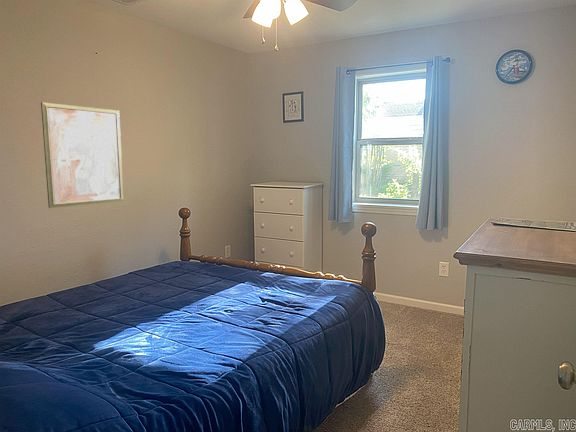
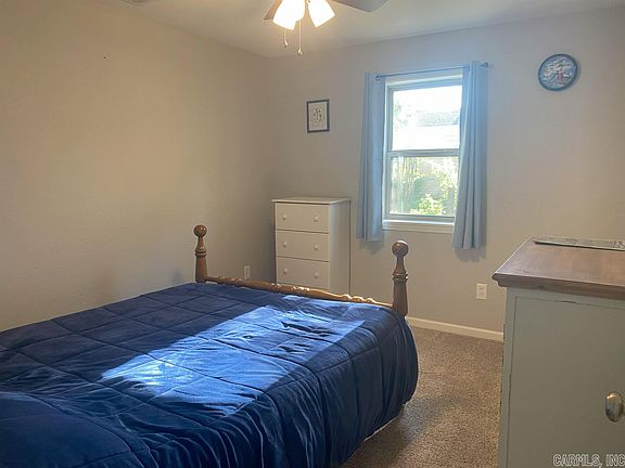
- wall art (86, 156)
